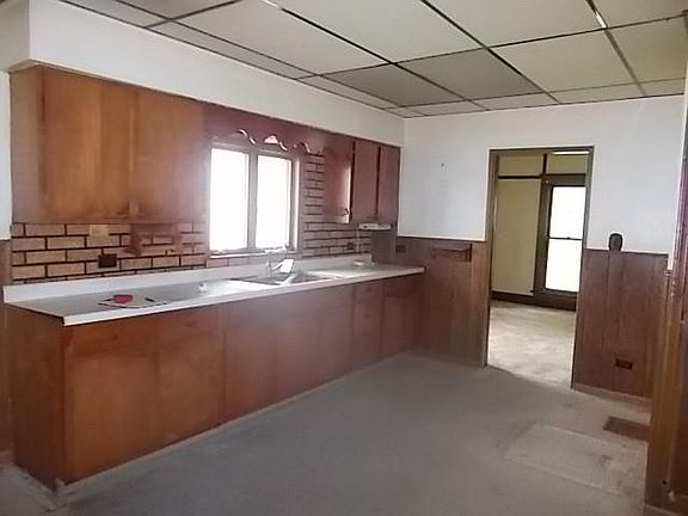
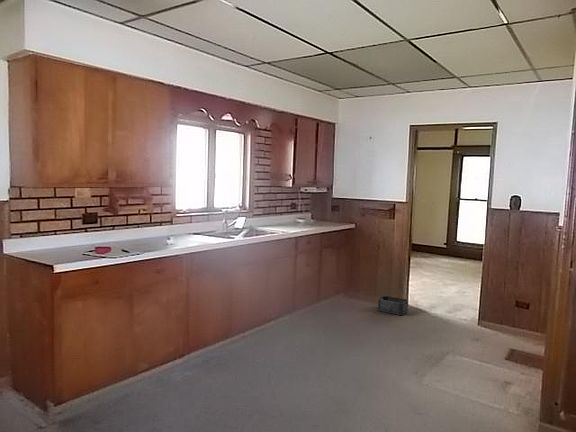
+ storage bin (392, 305)
